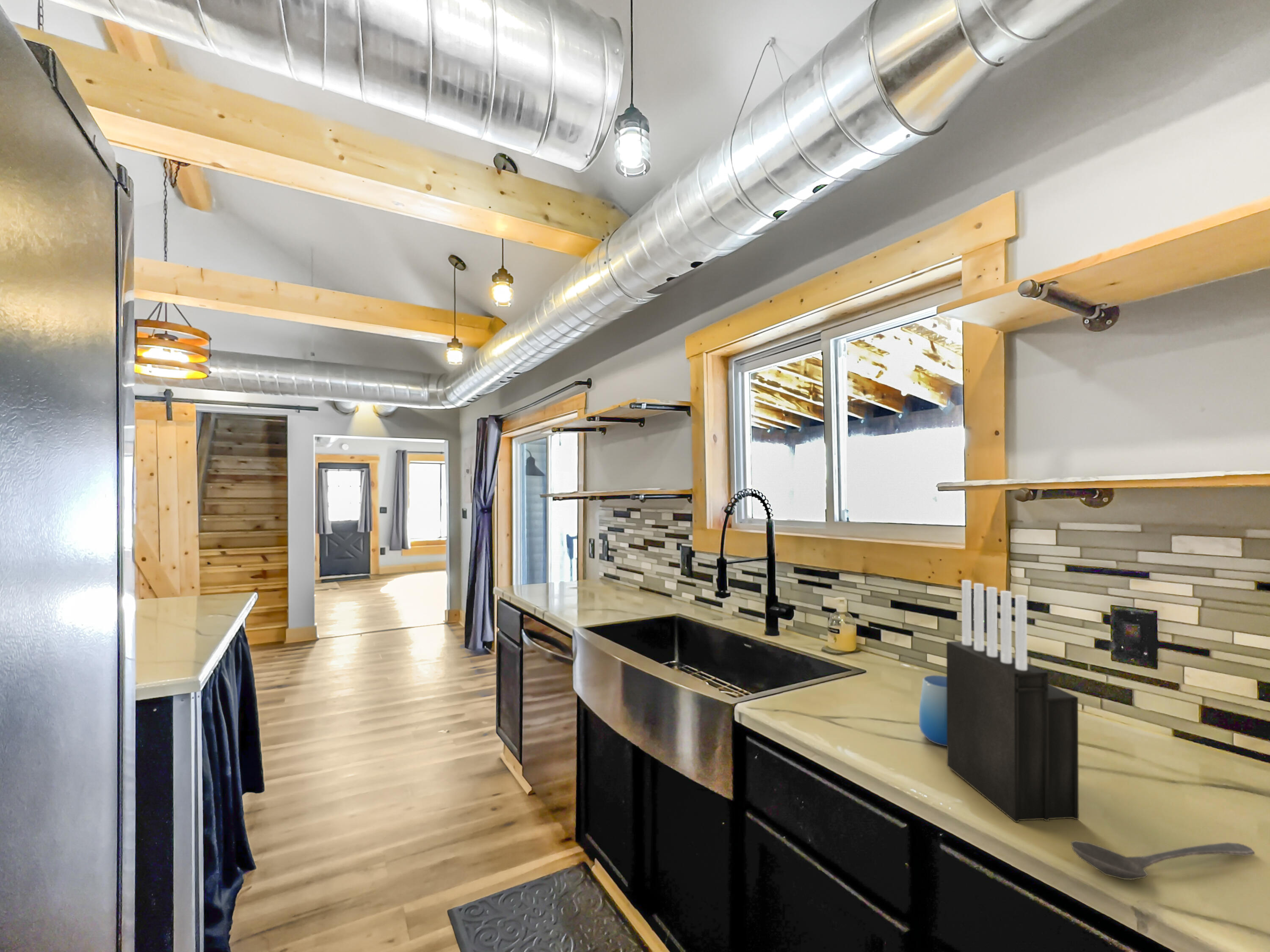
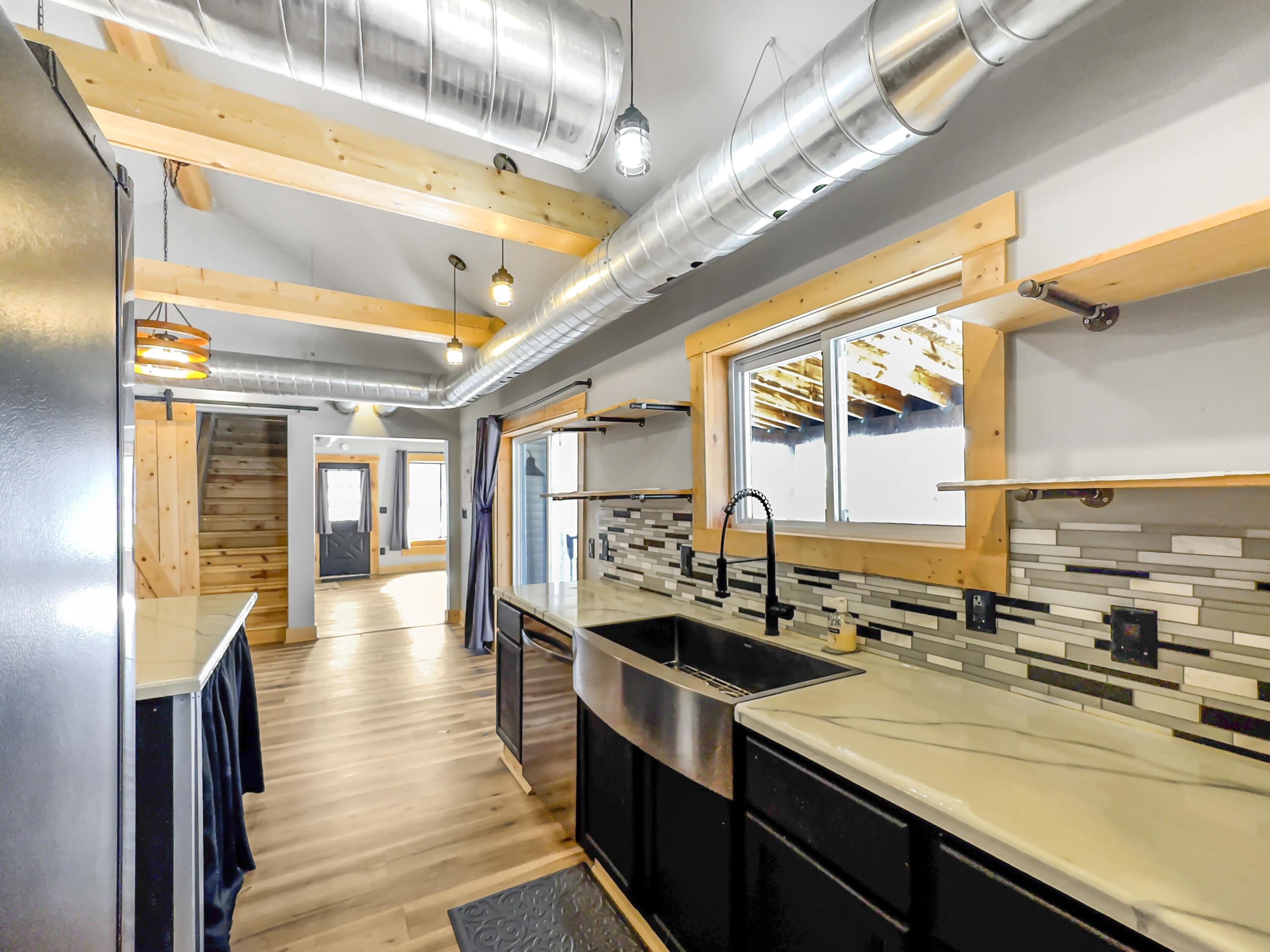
- cup (944, 710)
- knife block (1013, 688)
- stirrer (1166, 851)
